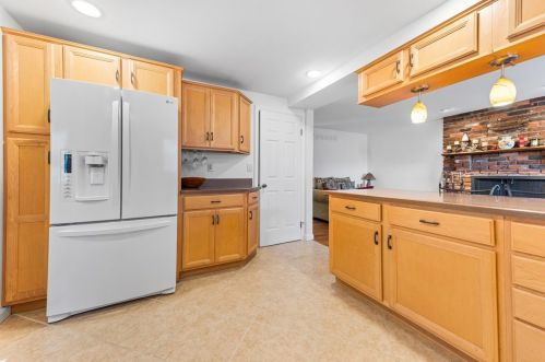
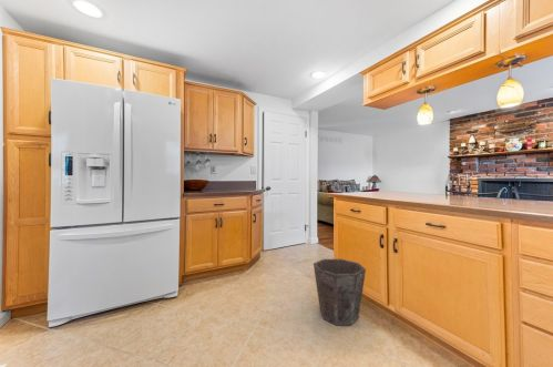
+ waste bin (338, 290)
